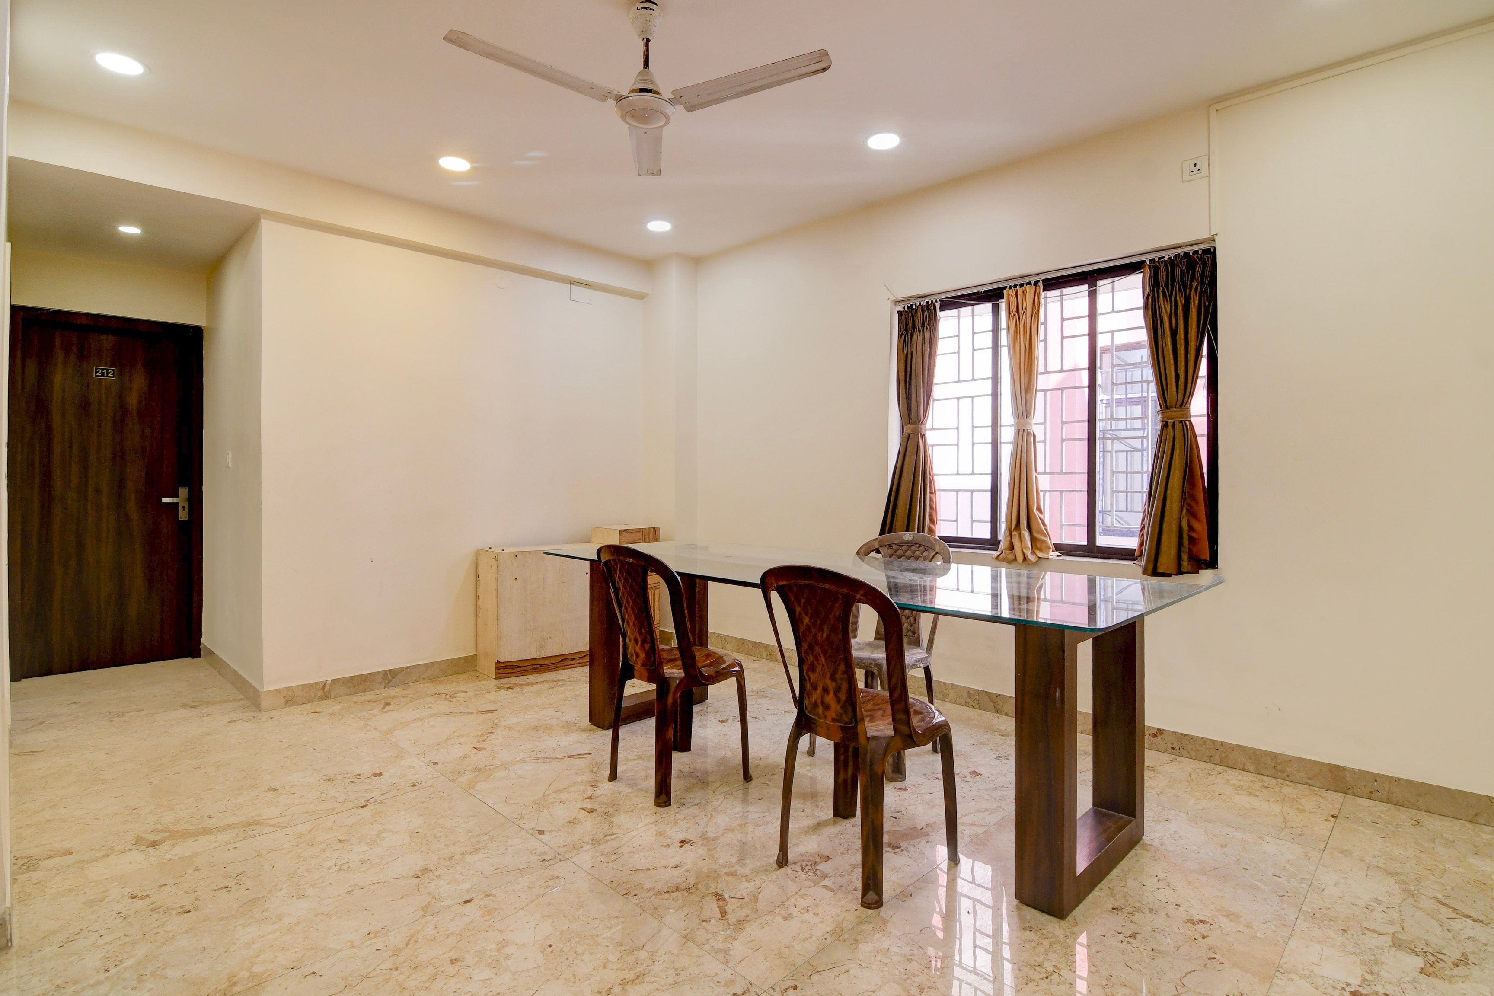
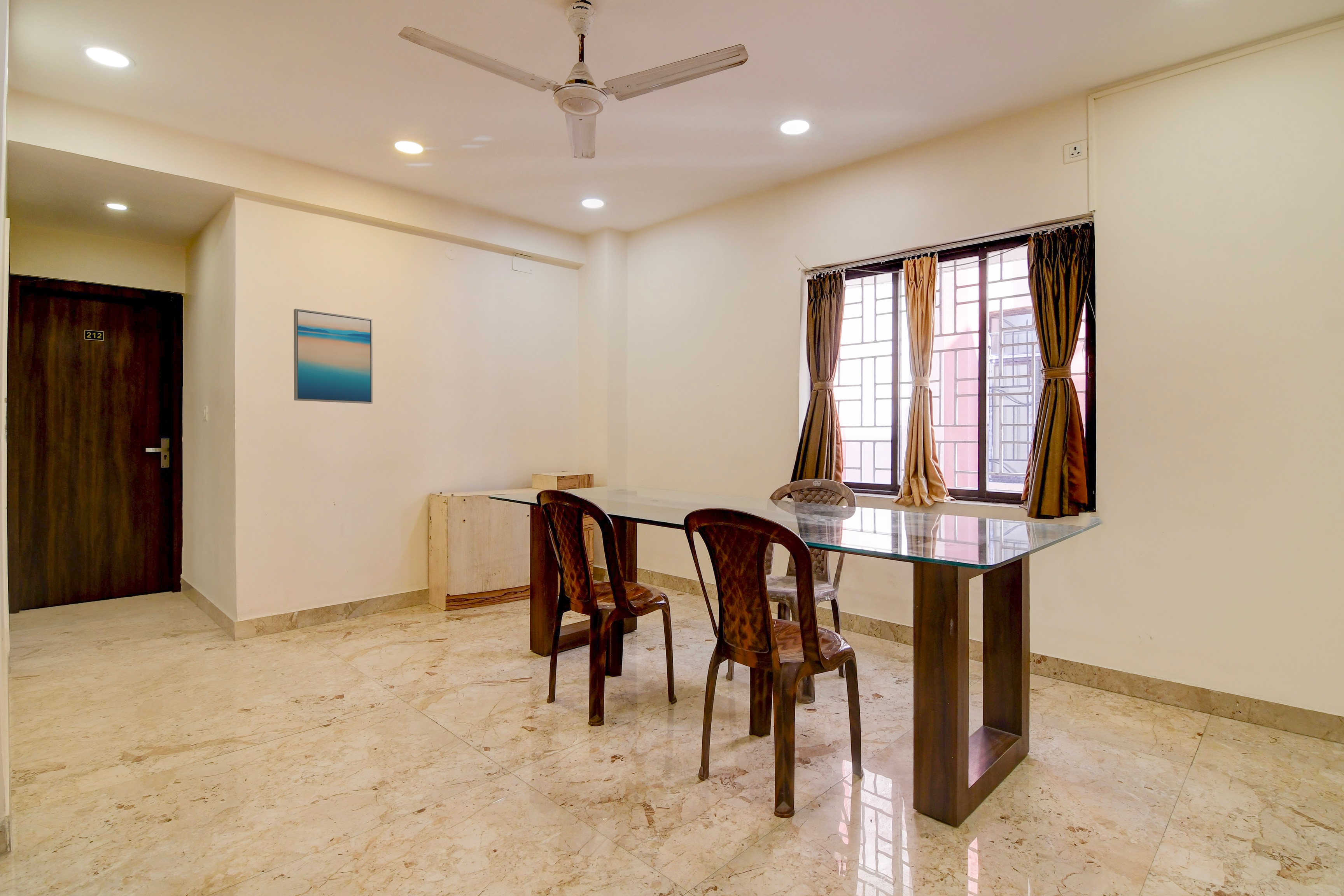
+ wall art (334, 358)
